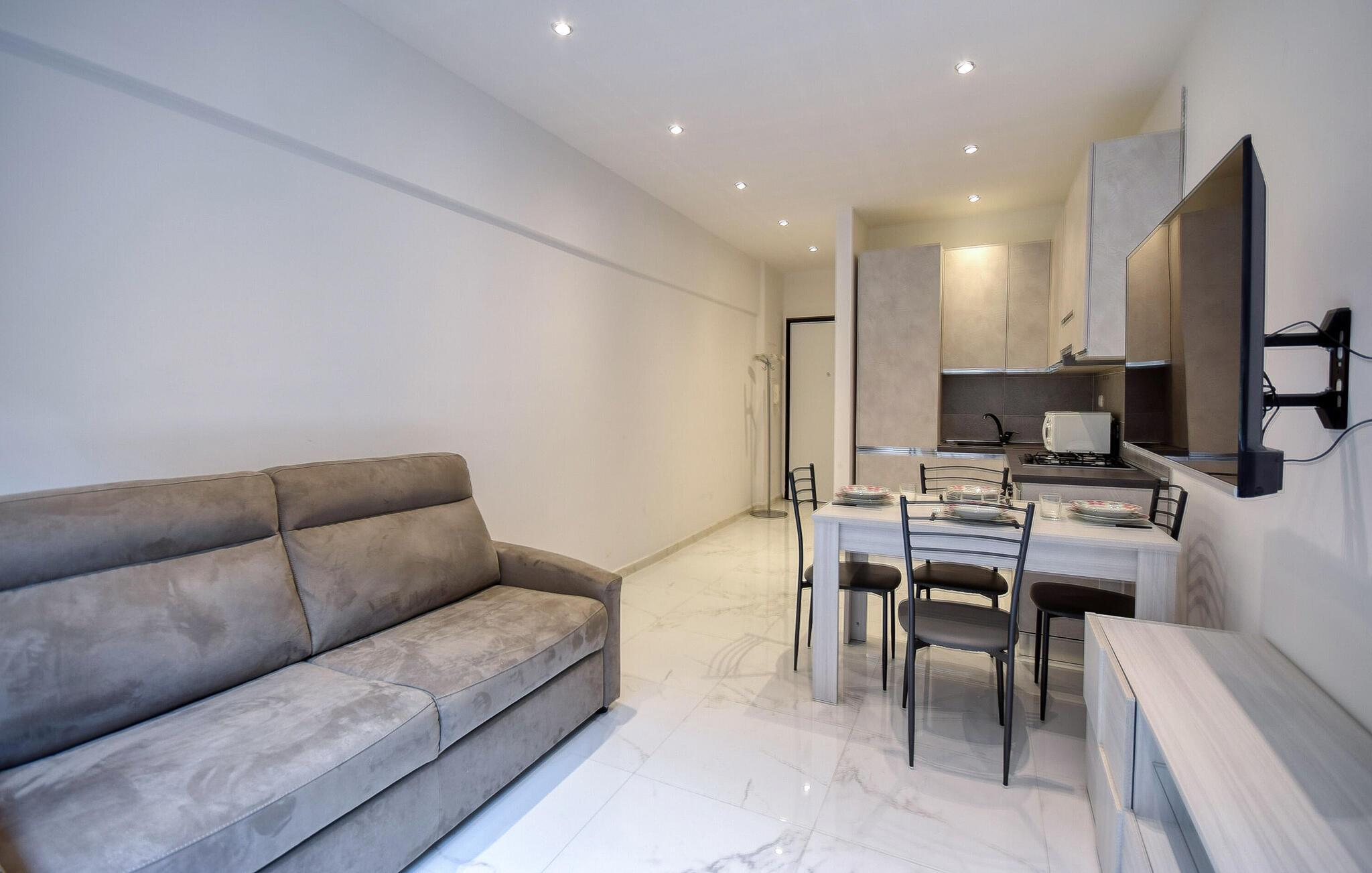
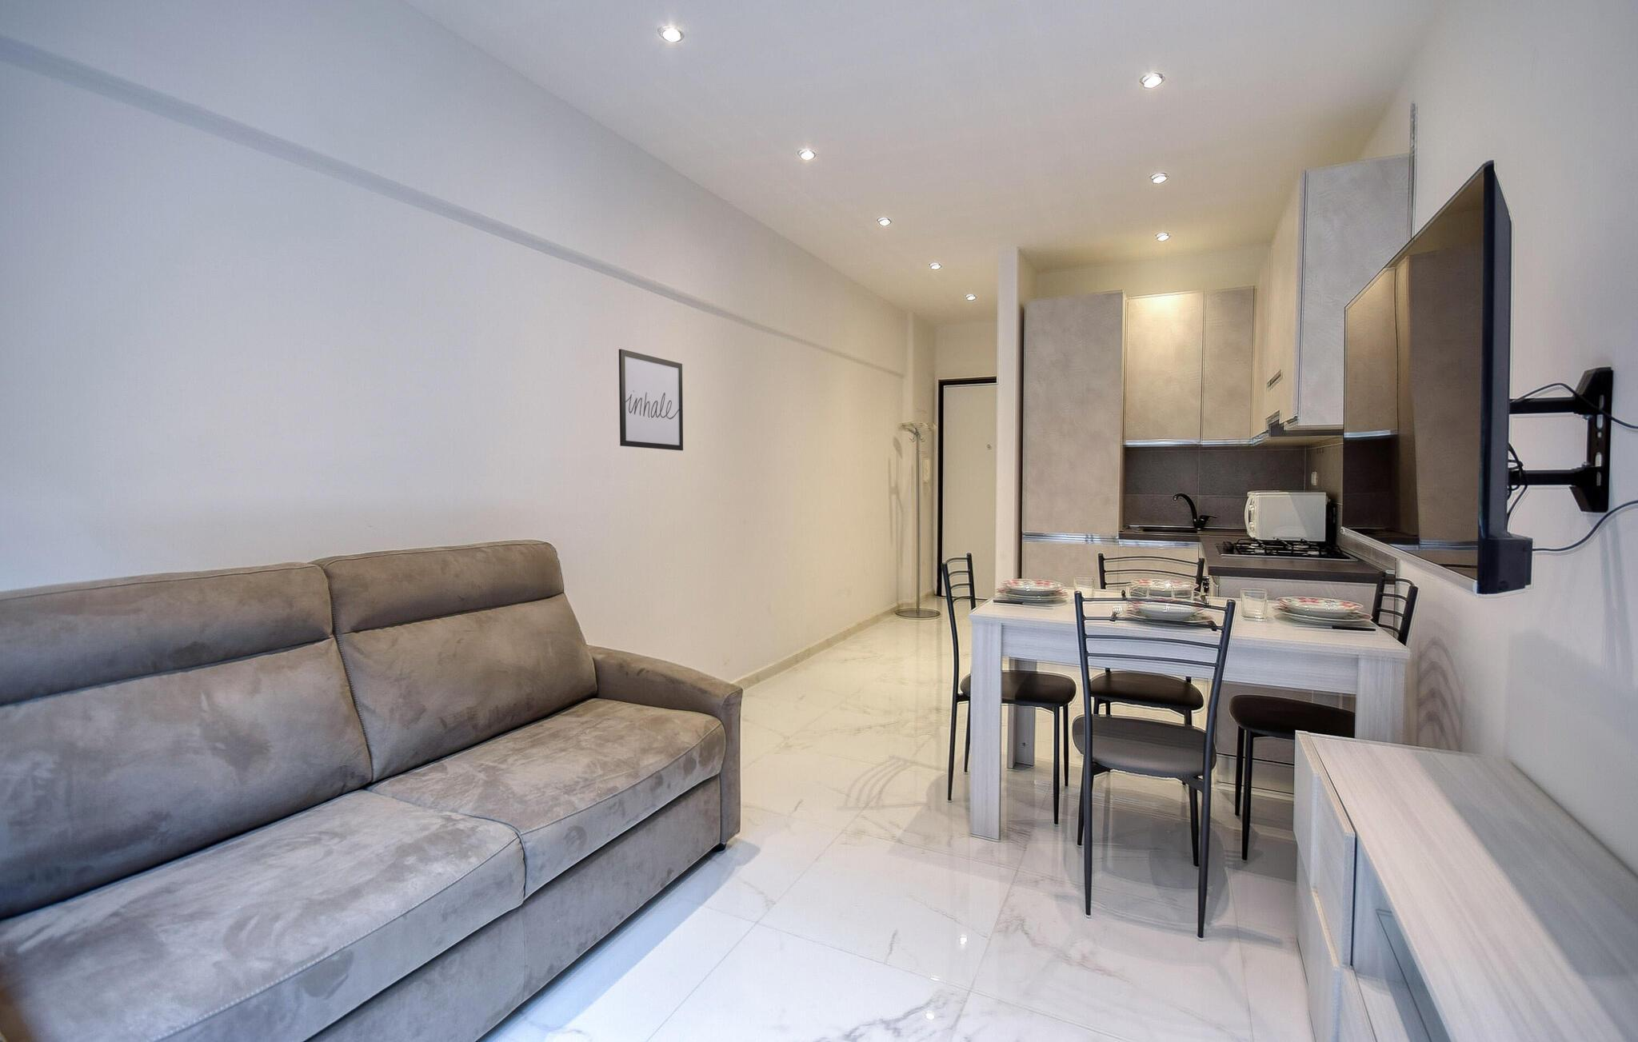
+ wall art (653, 402)
